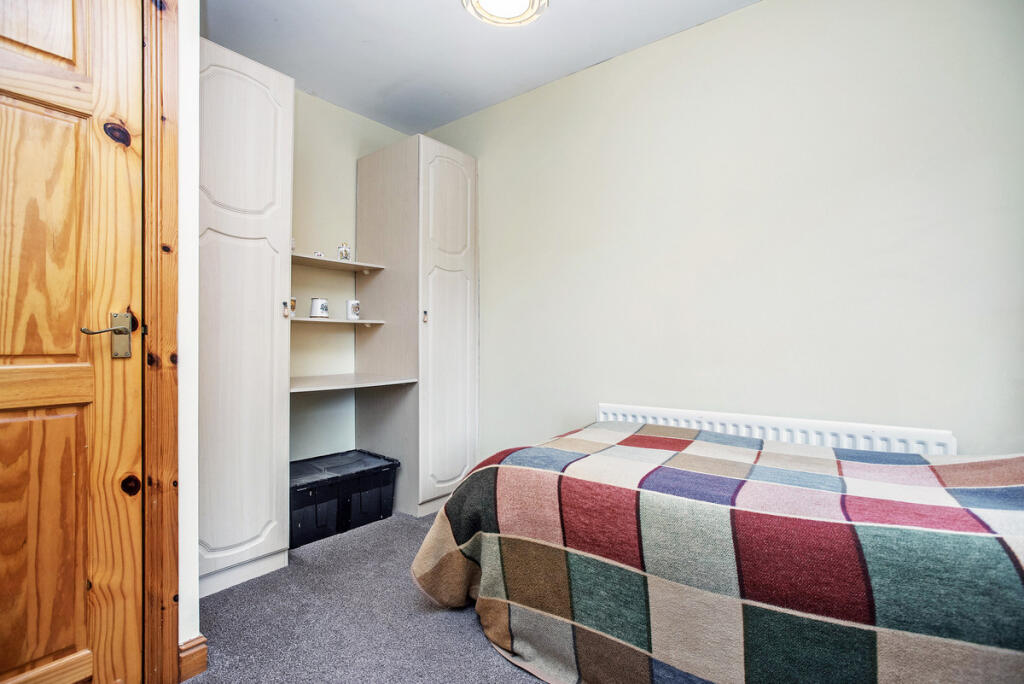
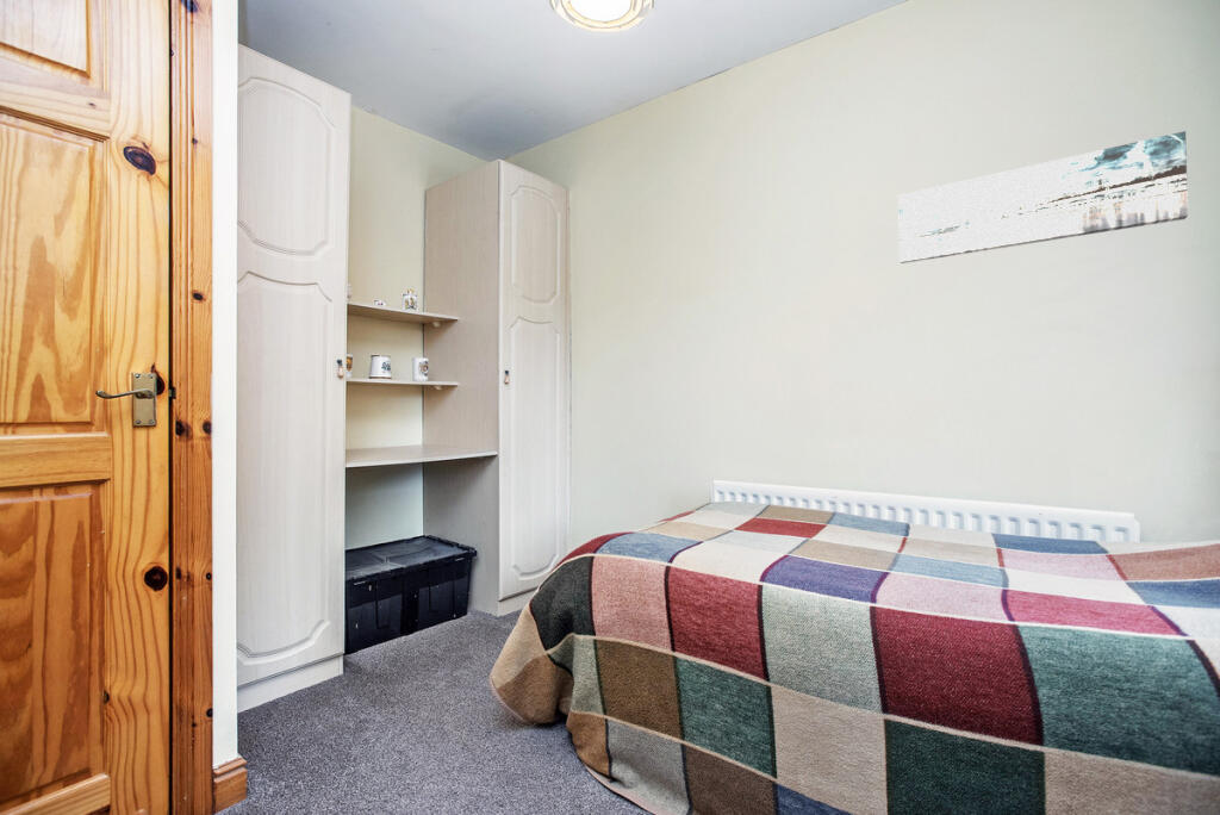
+ wall art (1025, 205)
